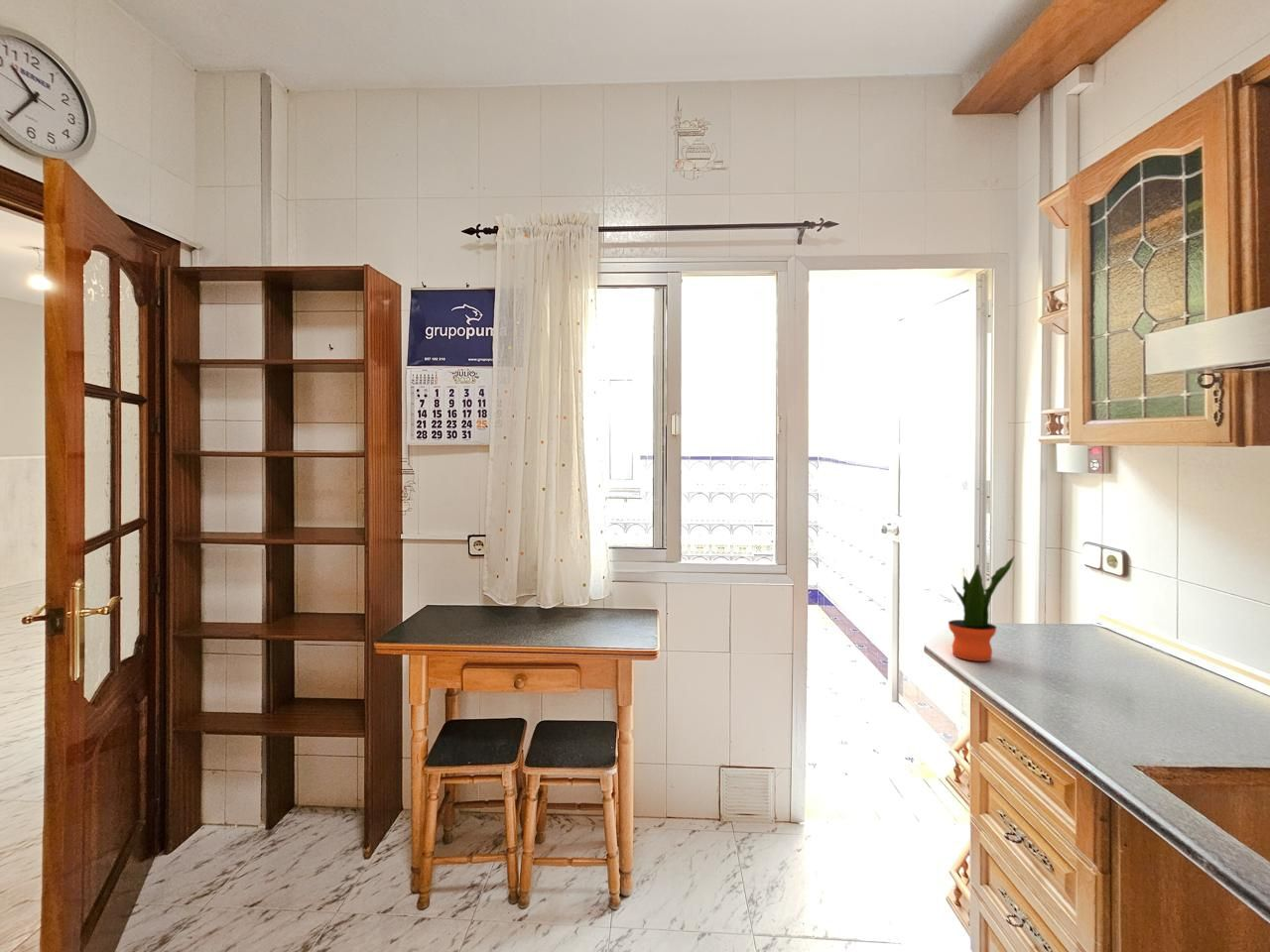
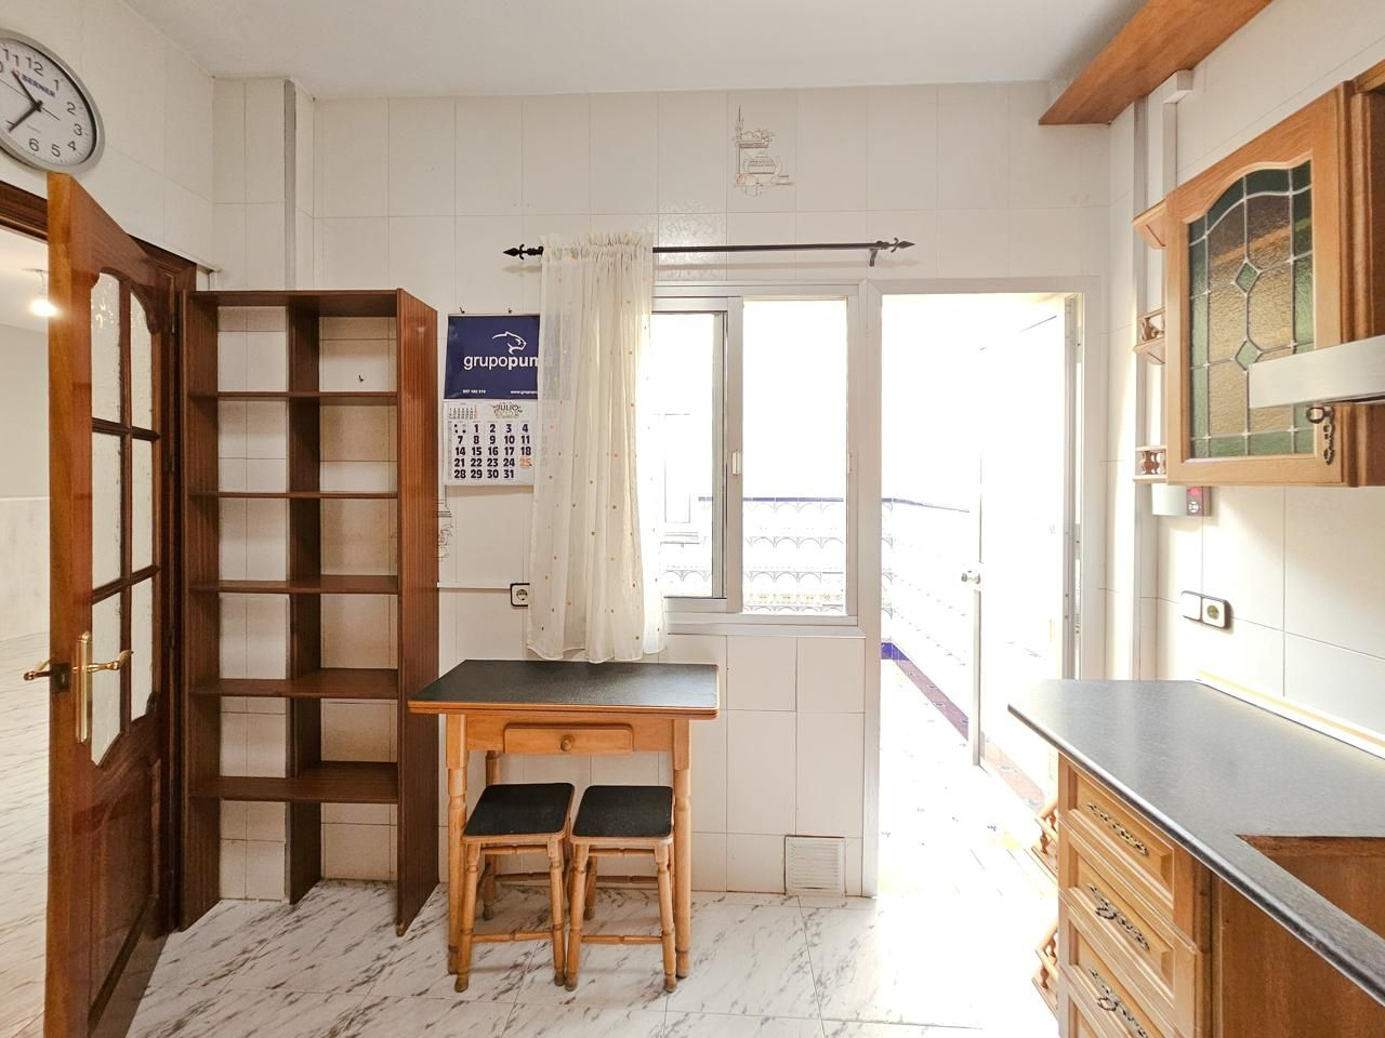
- potted plant (980, 605)
